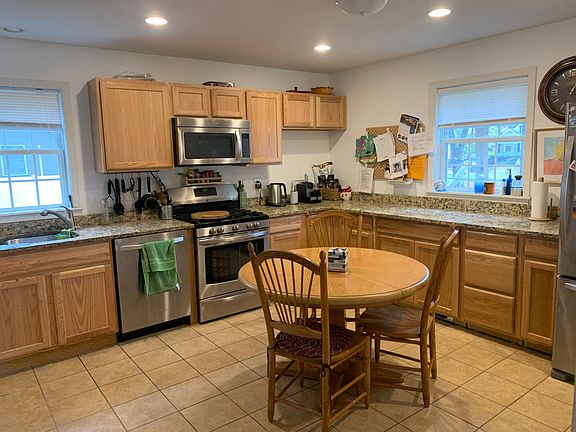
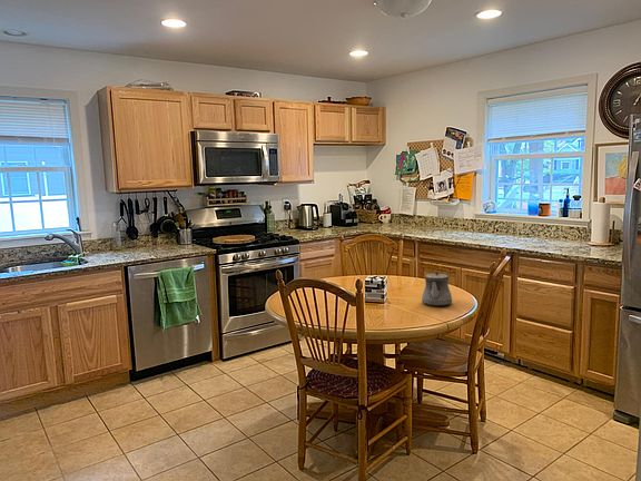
+ teapot (436, 287)
